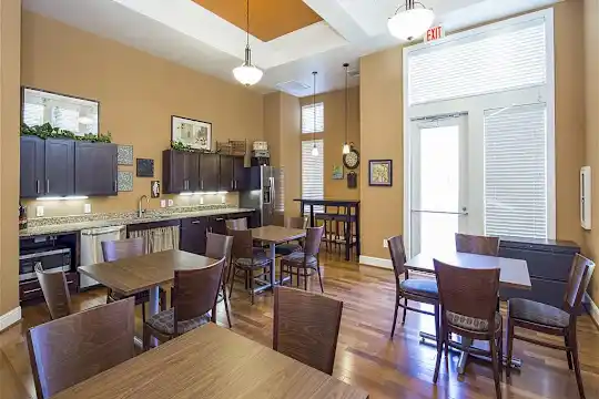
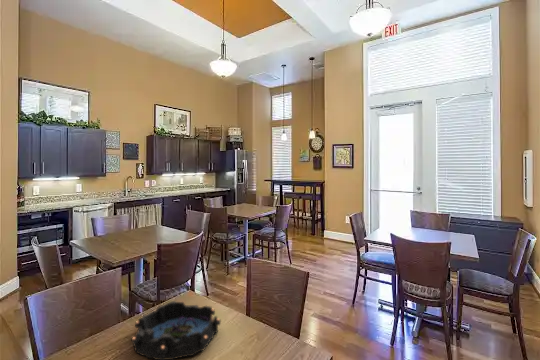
+ decorative bowl (177, 324)
